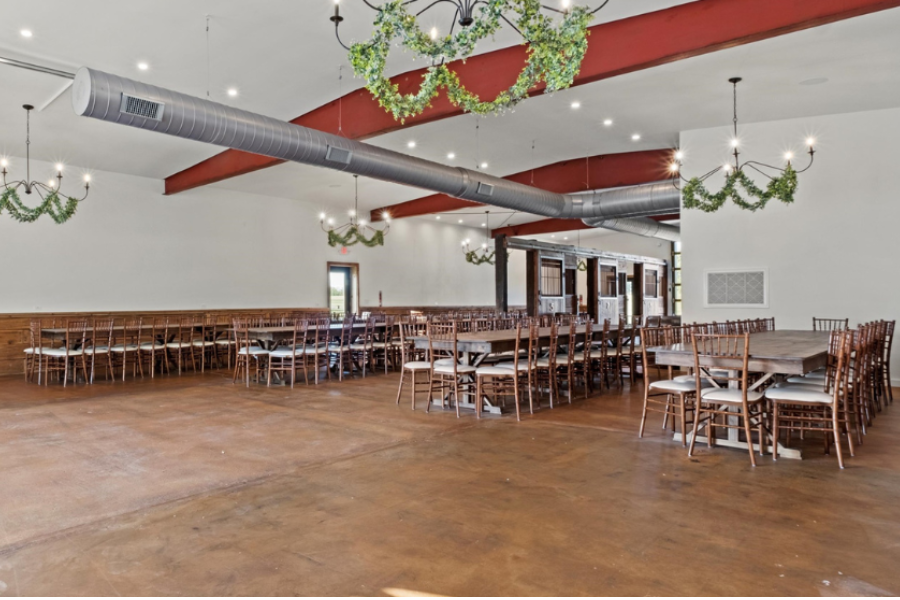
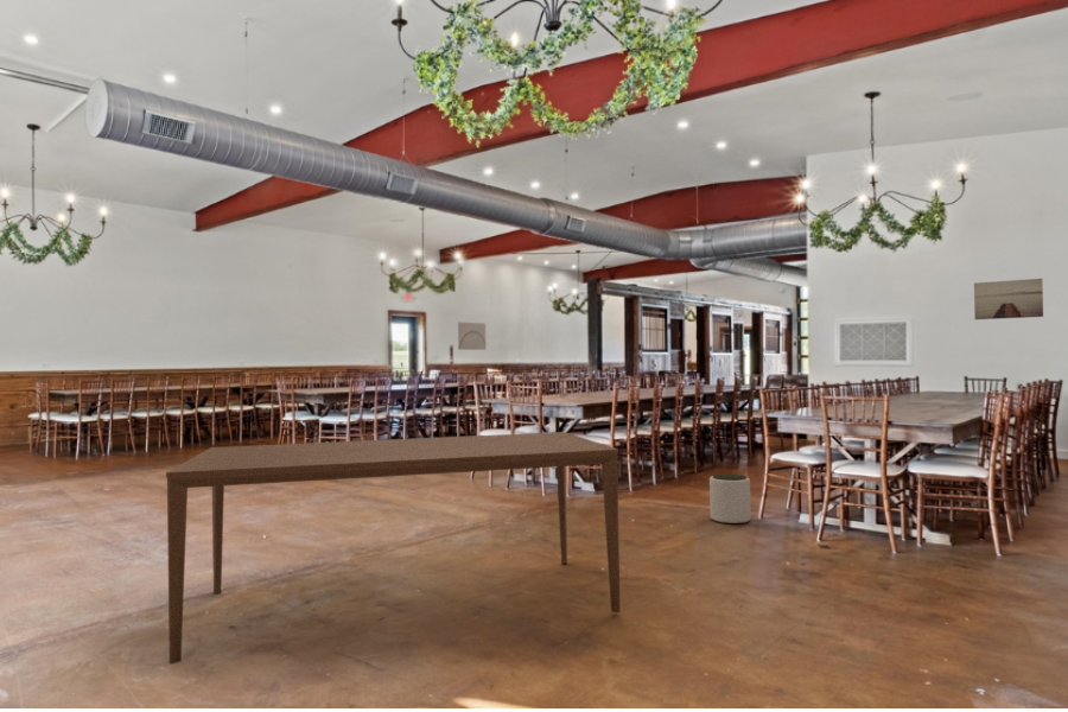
+ wall art (471, 336)
+ wall art (1007, 299)
+ dining table (405, 475)
+ plant pot (730, 497)
